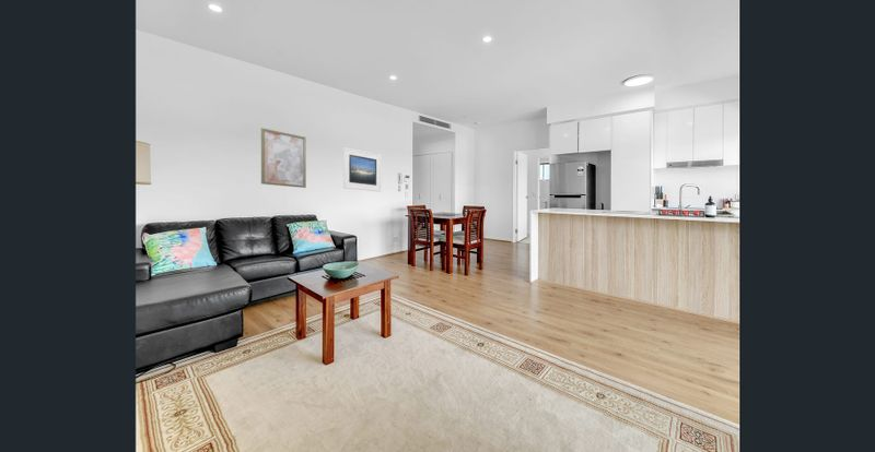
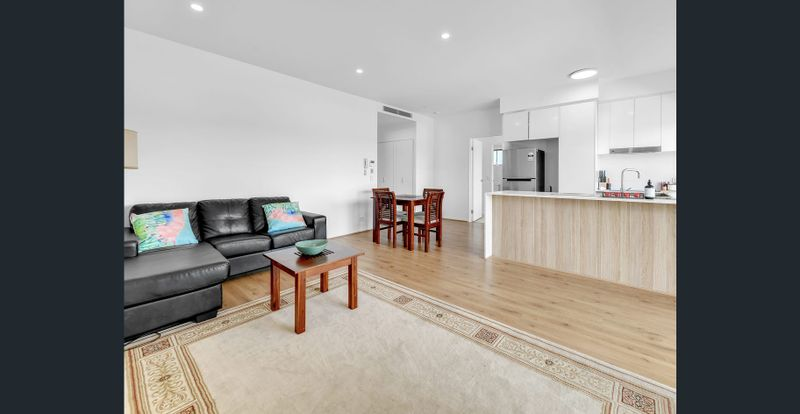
- wall art (284, 159)
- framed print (363, 170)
